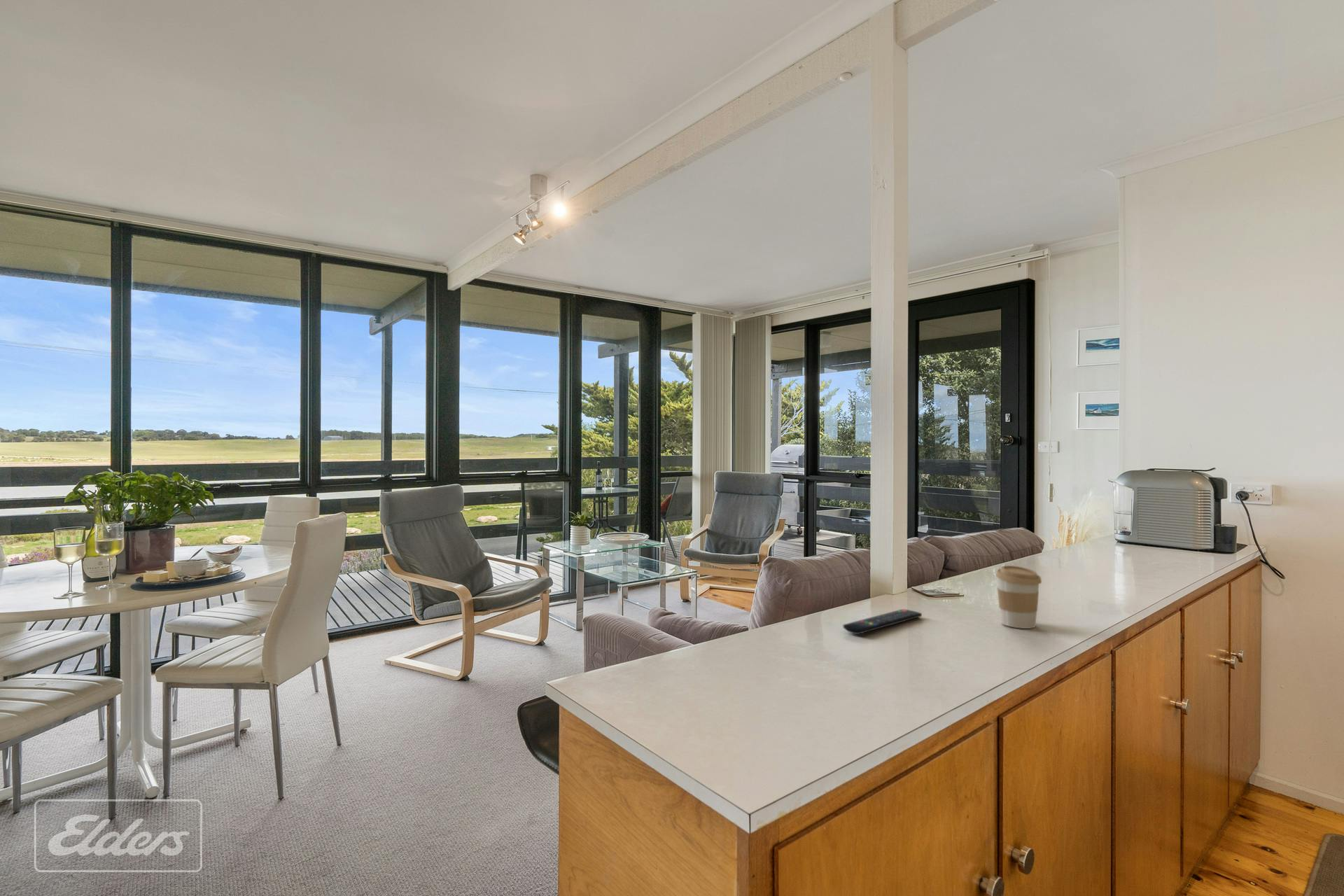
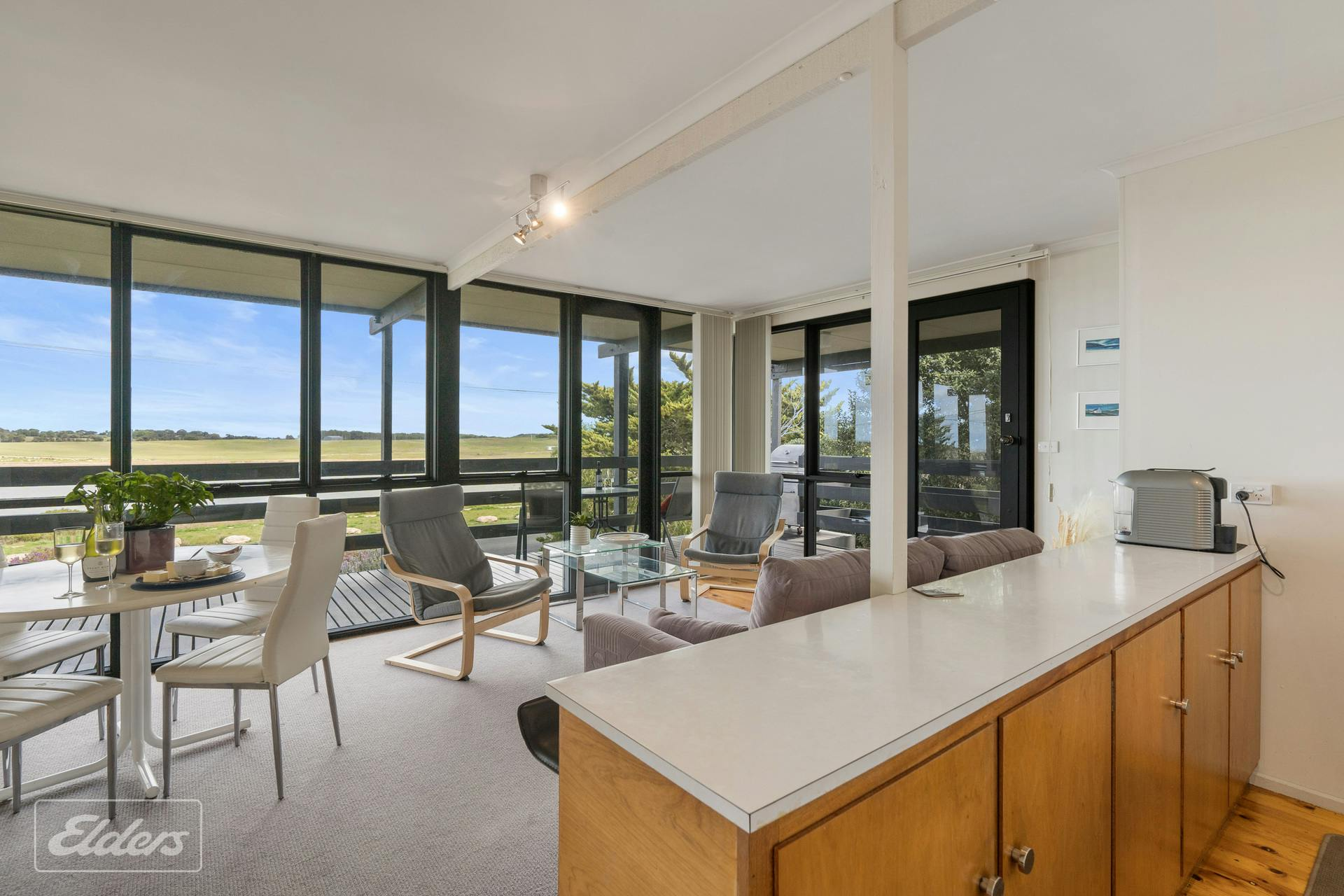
- remote control (884, 621)
- coffee cup (1018, 596)
